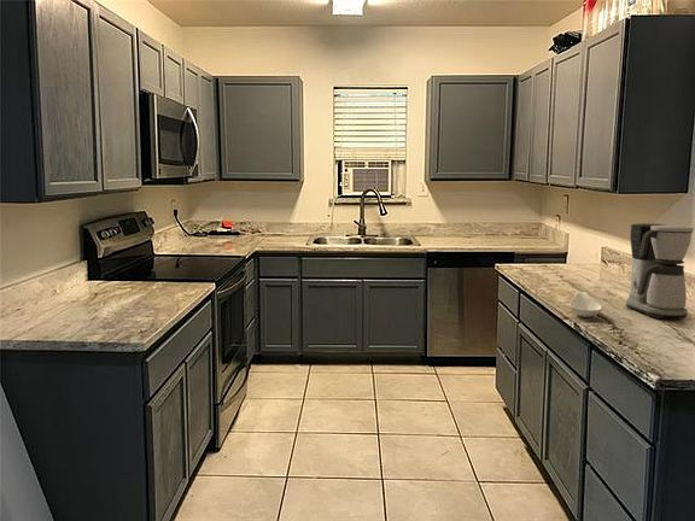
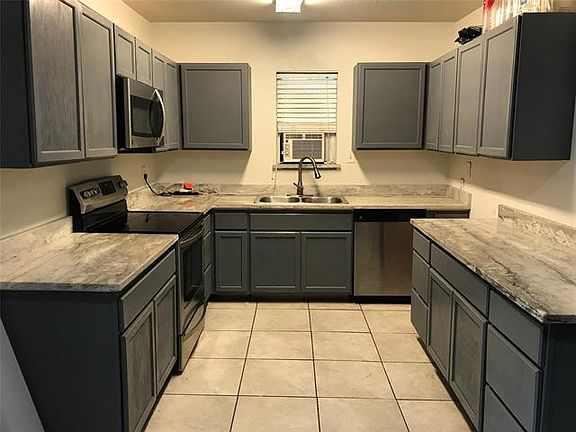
- spoon rest (582, 303)
- coffee maker (653, 268)
